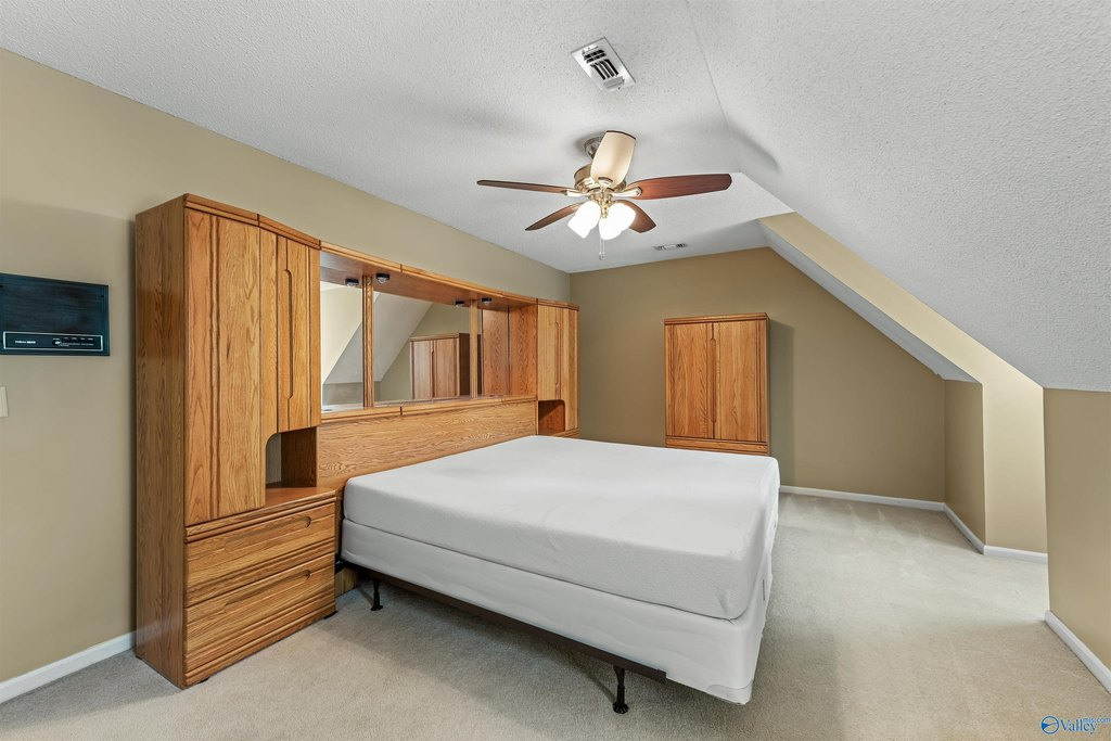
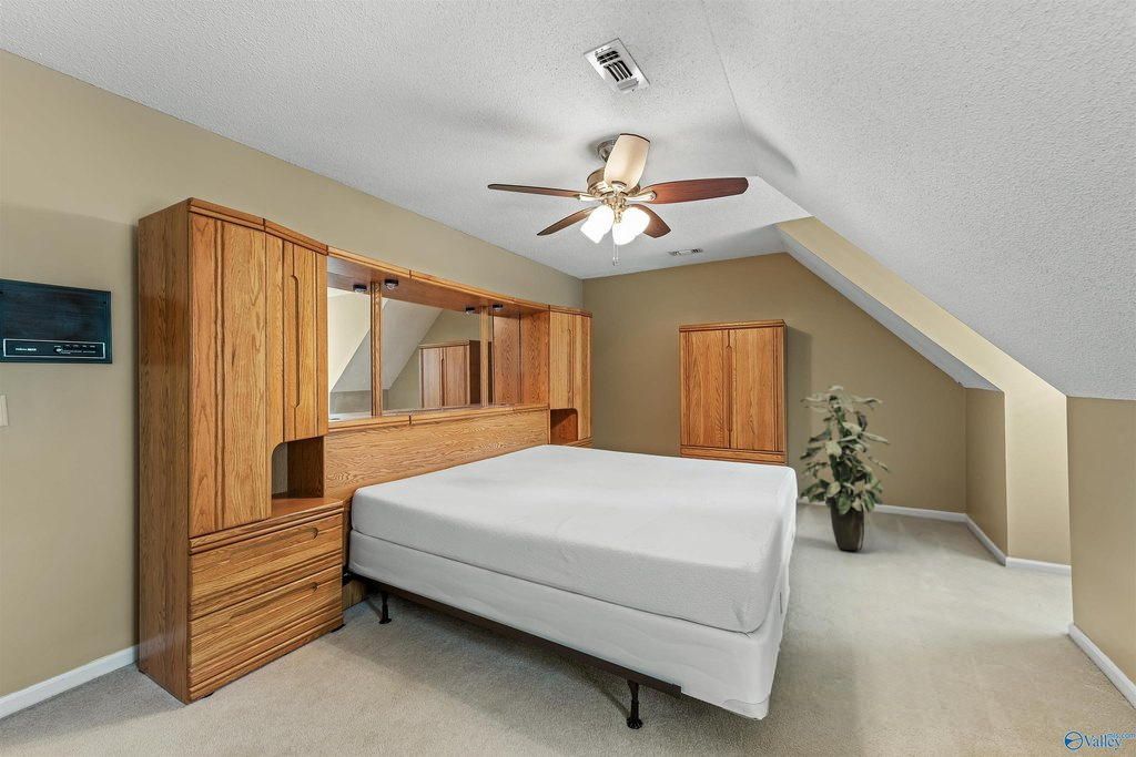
+ indoor plant (840, 466)
